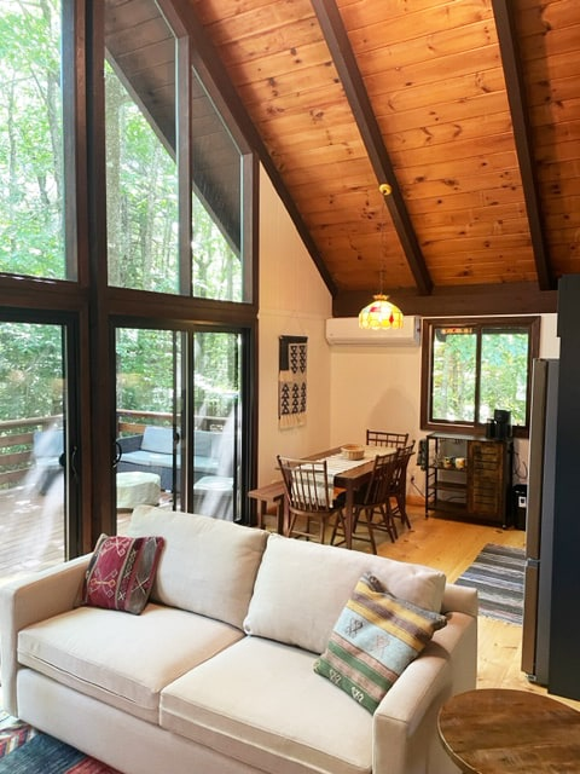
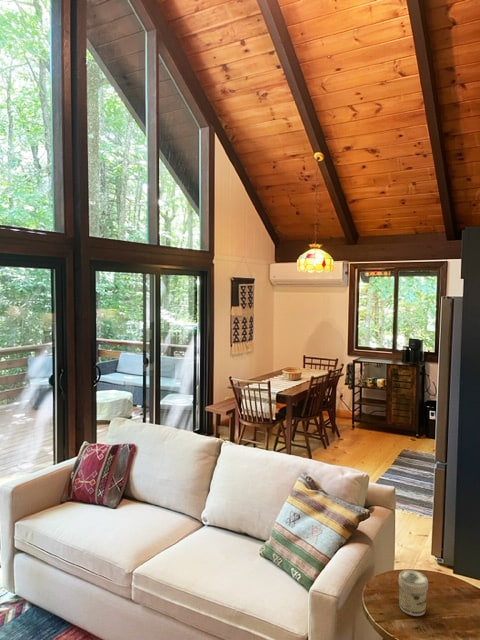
+ jar (412, 592)
